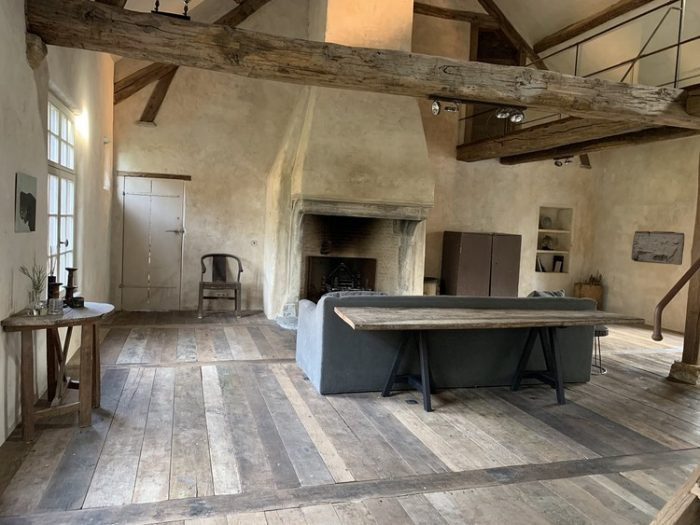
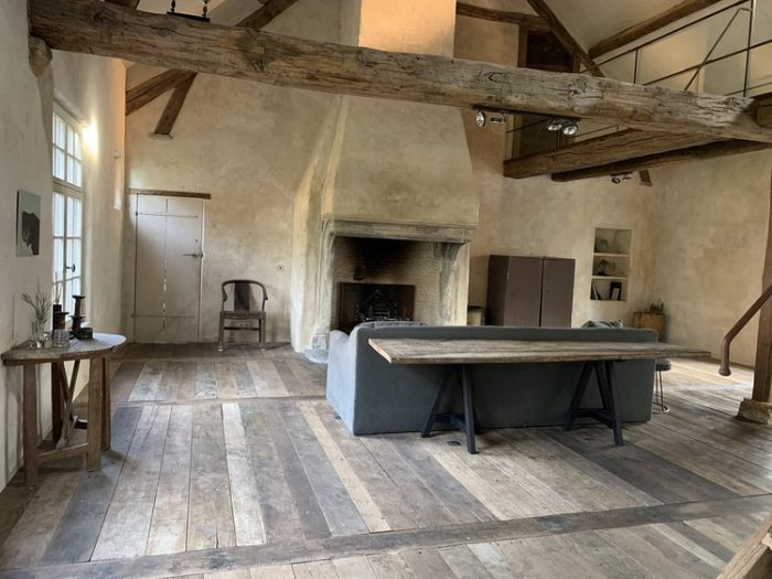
- stone relief (656, 247)
